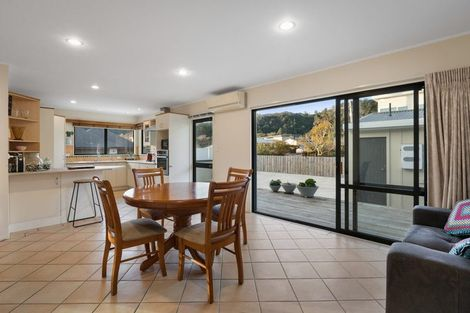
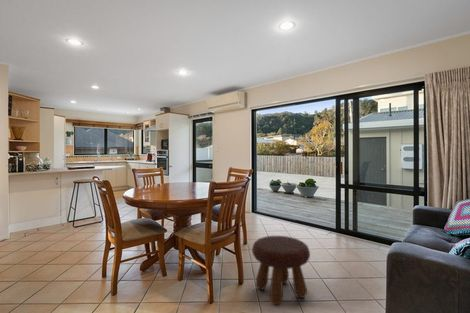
+ footstool (280, 267)
